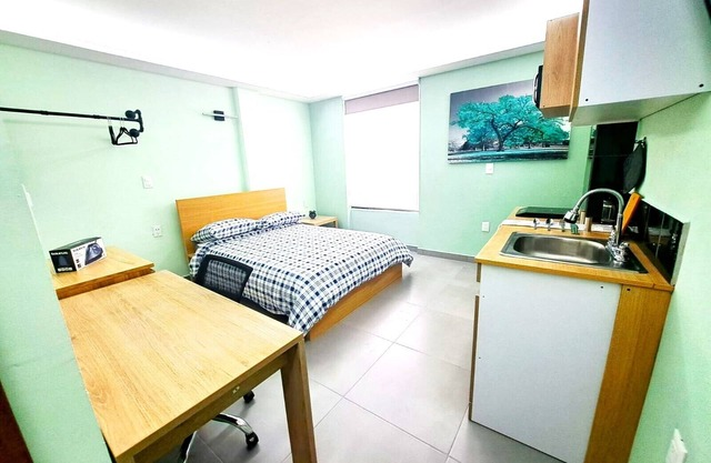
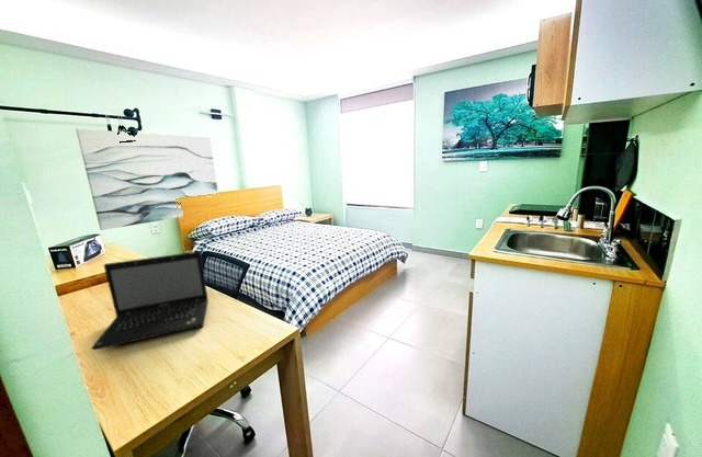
+ laptop (152, 295)
+ wall art (161, 178)
